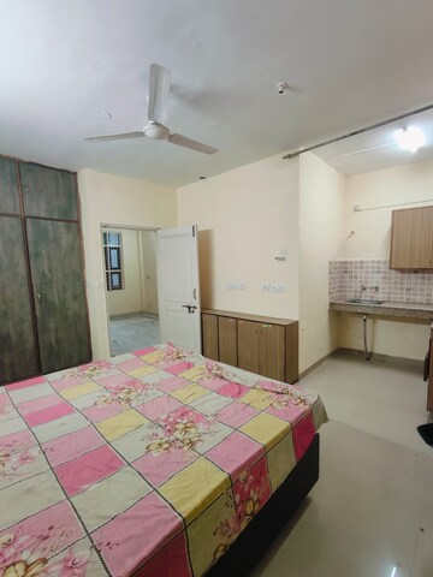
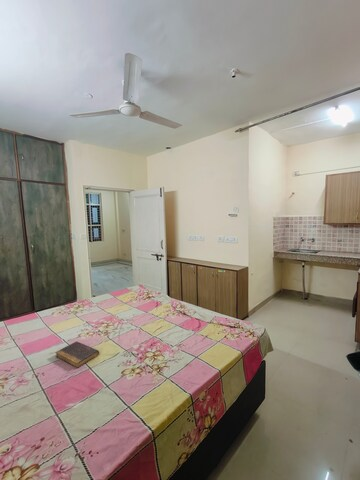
+ book (77, 353)
